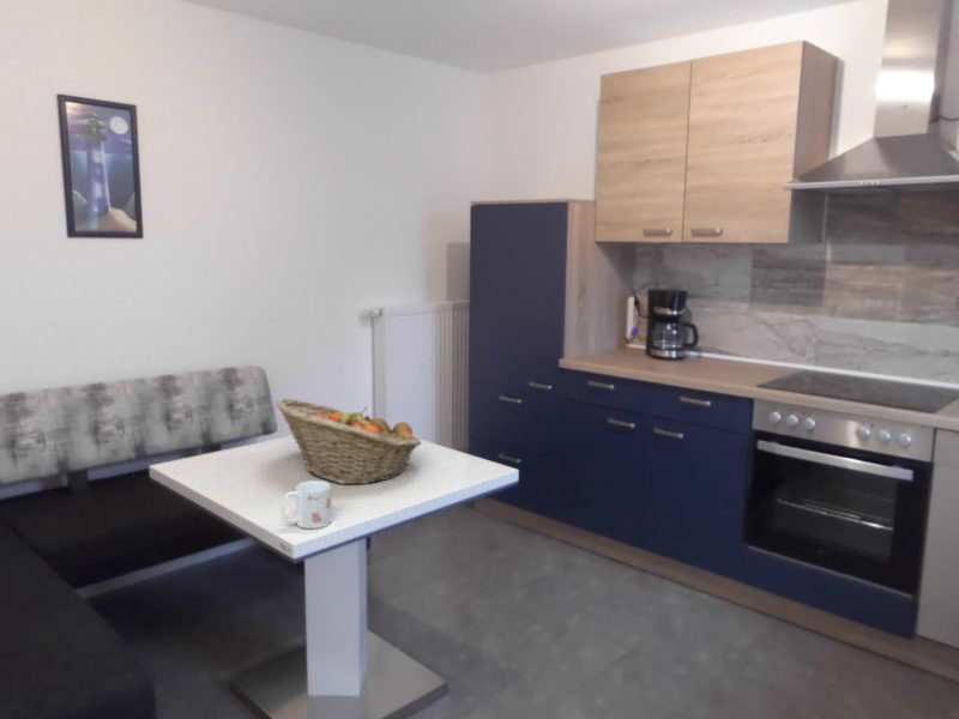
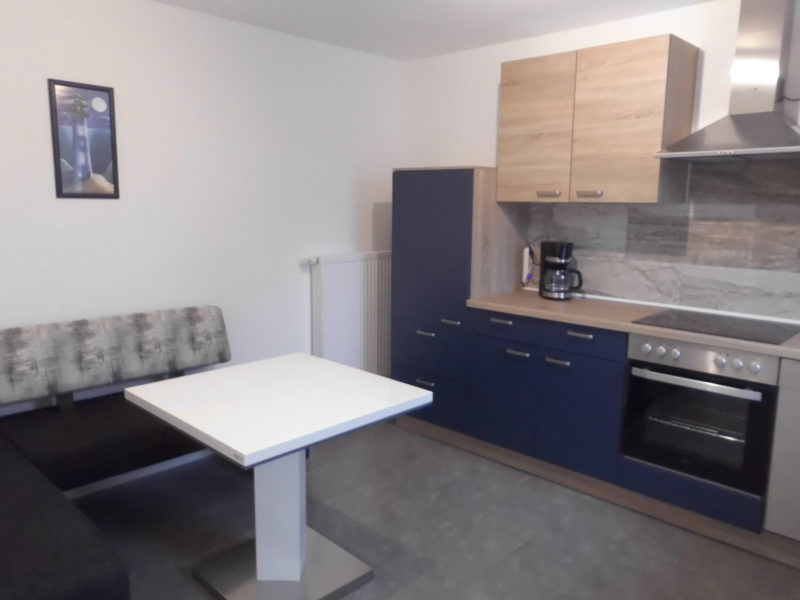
- fruit basket (348, 434)
- mug (306, 504)
